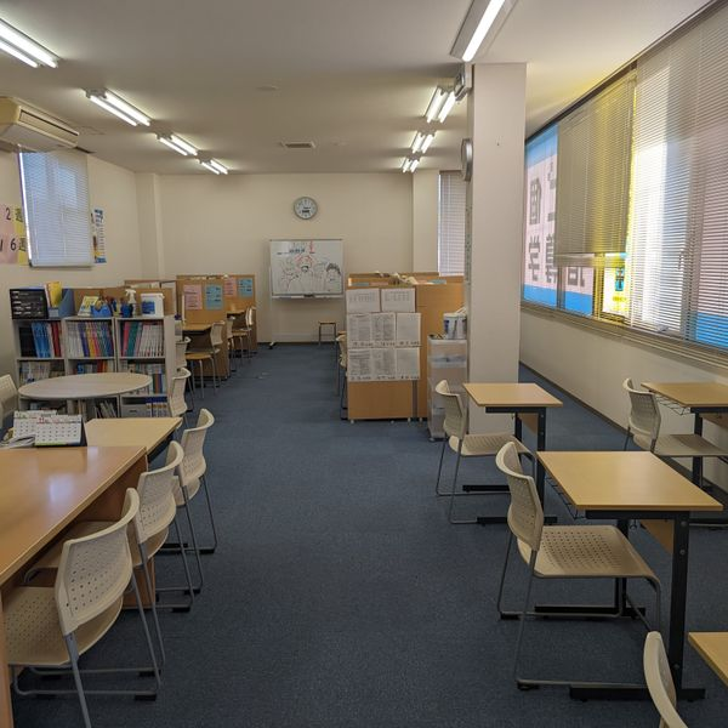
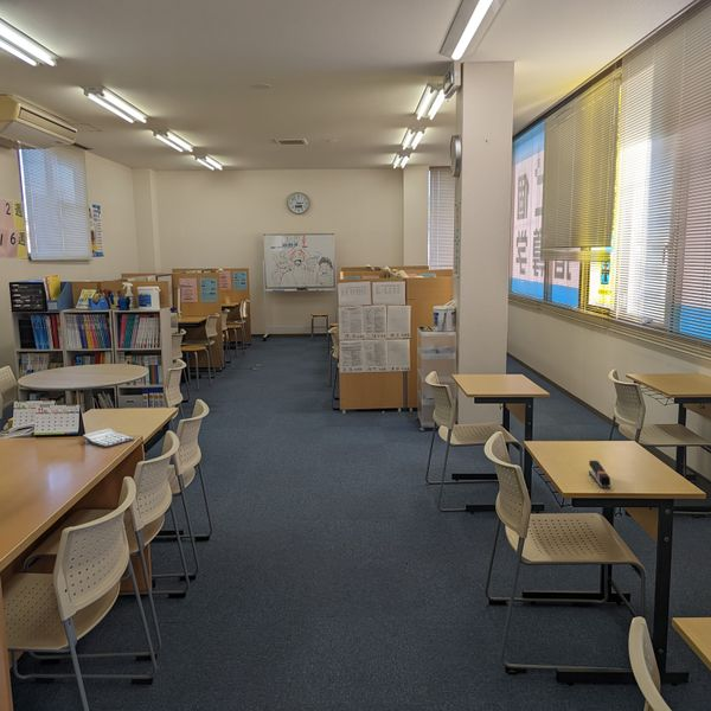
+ stapler (598, 474)
+ calculator (108, 437)
